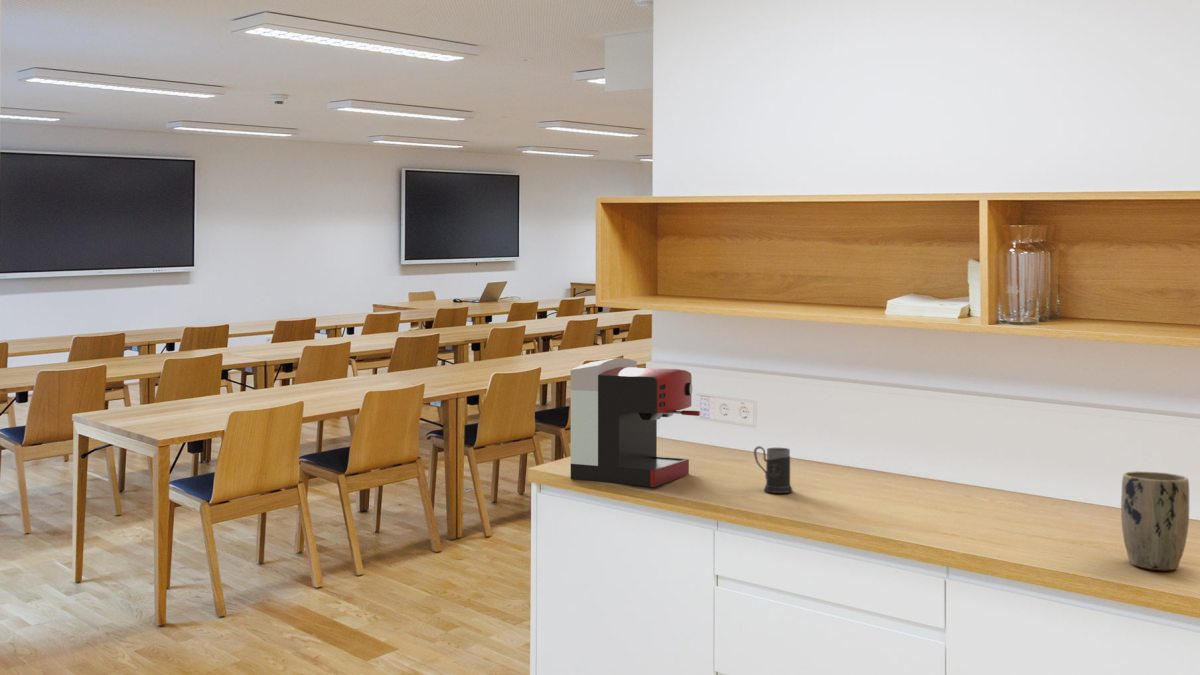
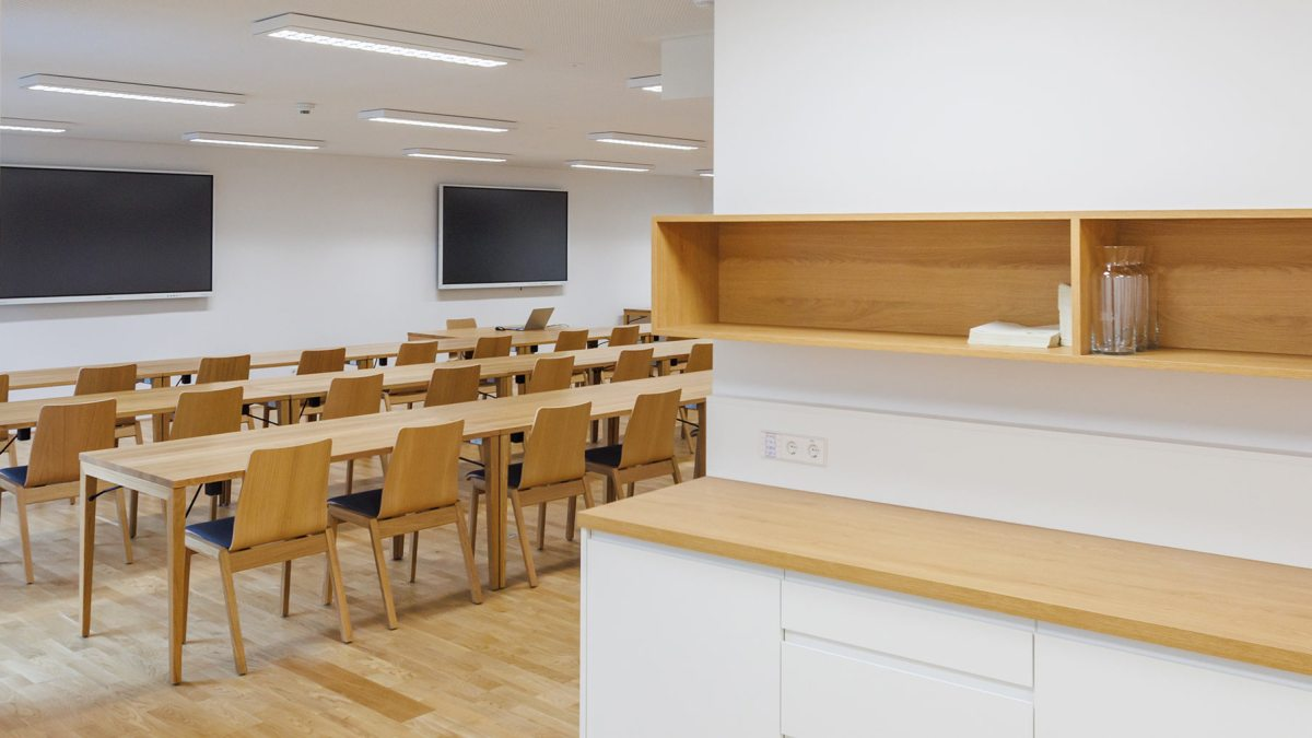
- mug (772, 468)
- plant pot (1154, 520)
- coffee maker (643, 418)
